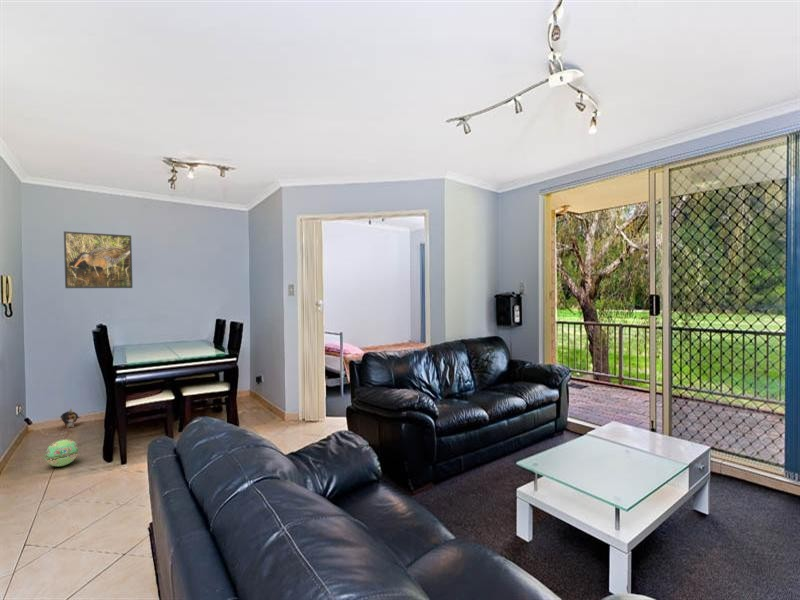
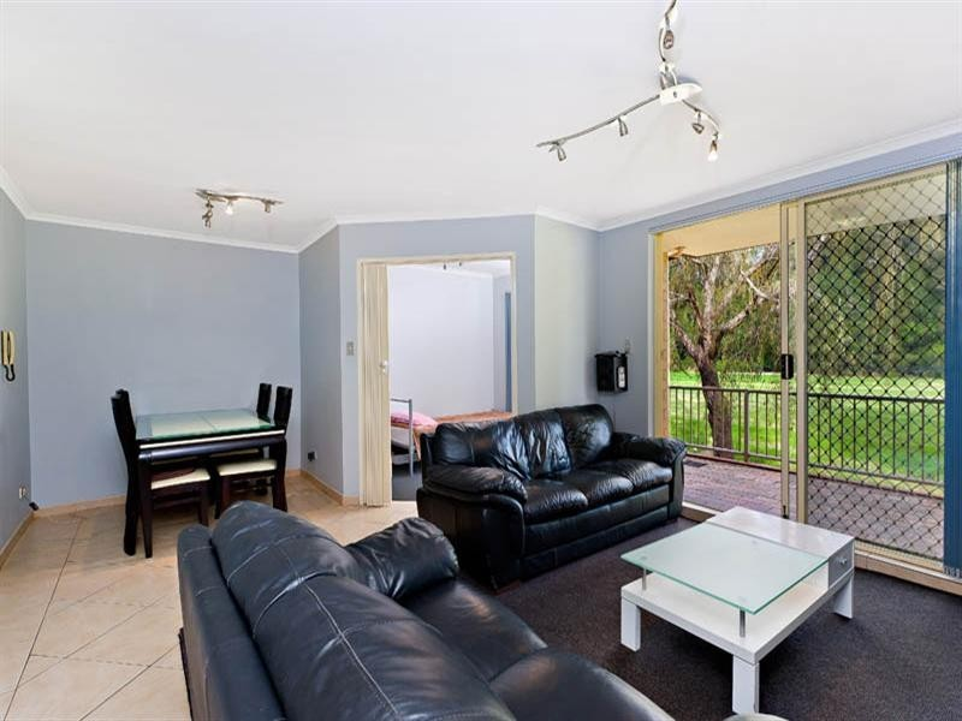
- ball (62, 452)
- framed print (99, 260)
- plush toy (70, 417)
